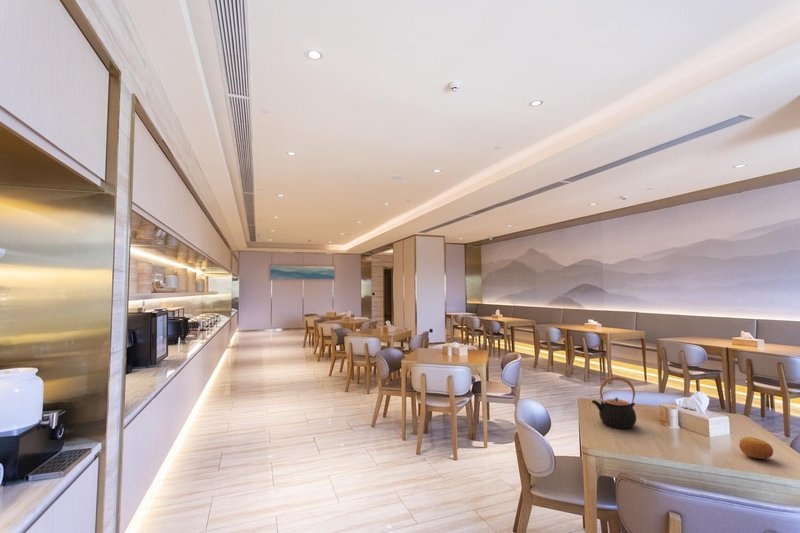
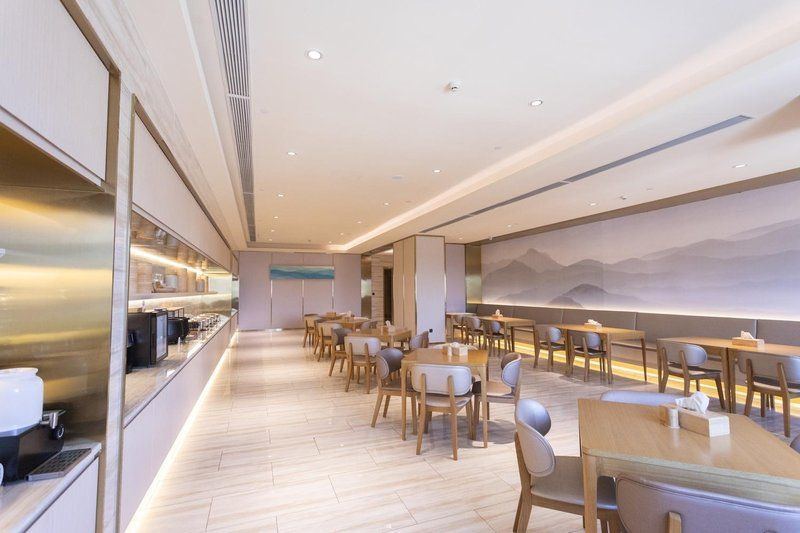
- fruit (755, 447)
- teapot (613, 400)
